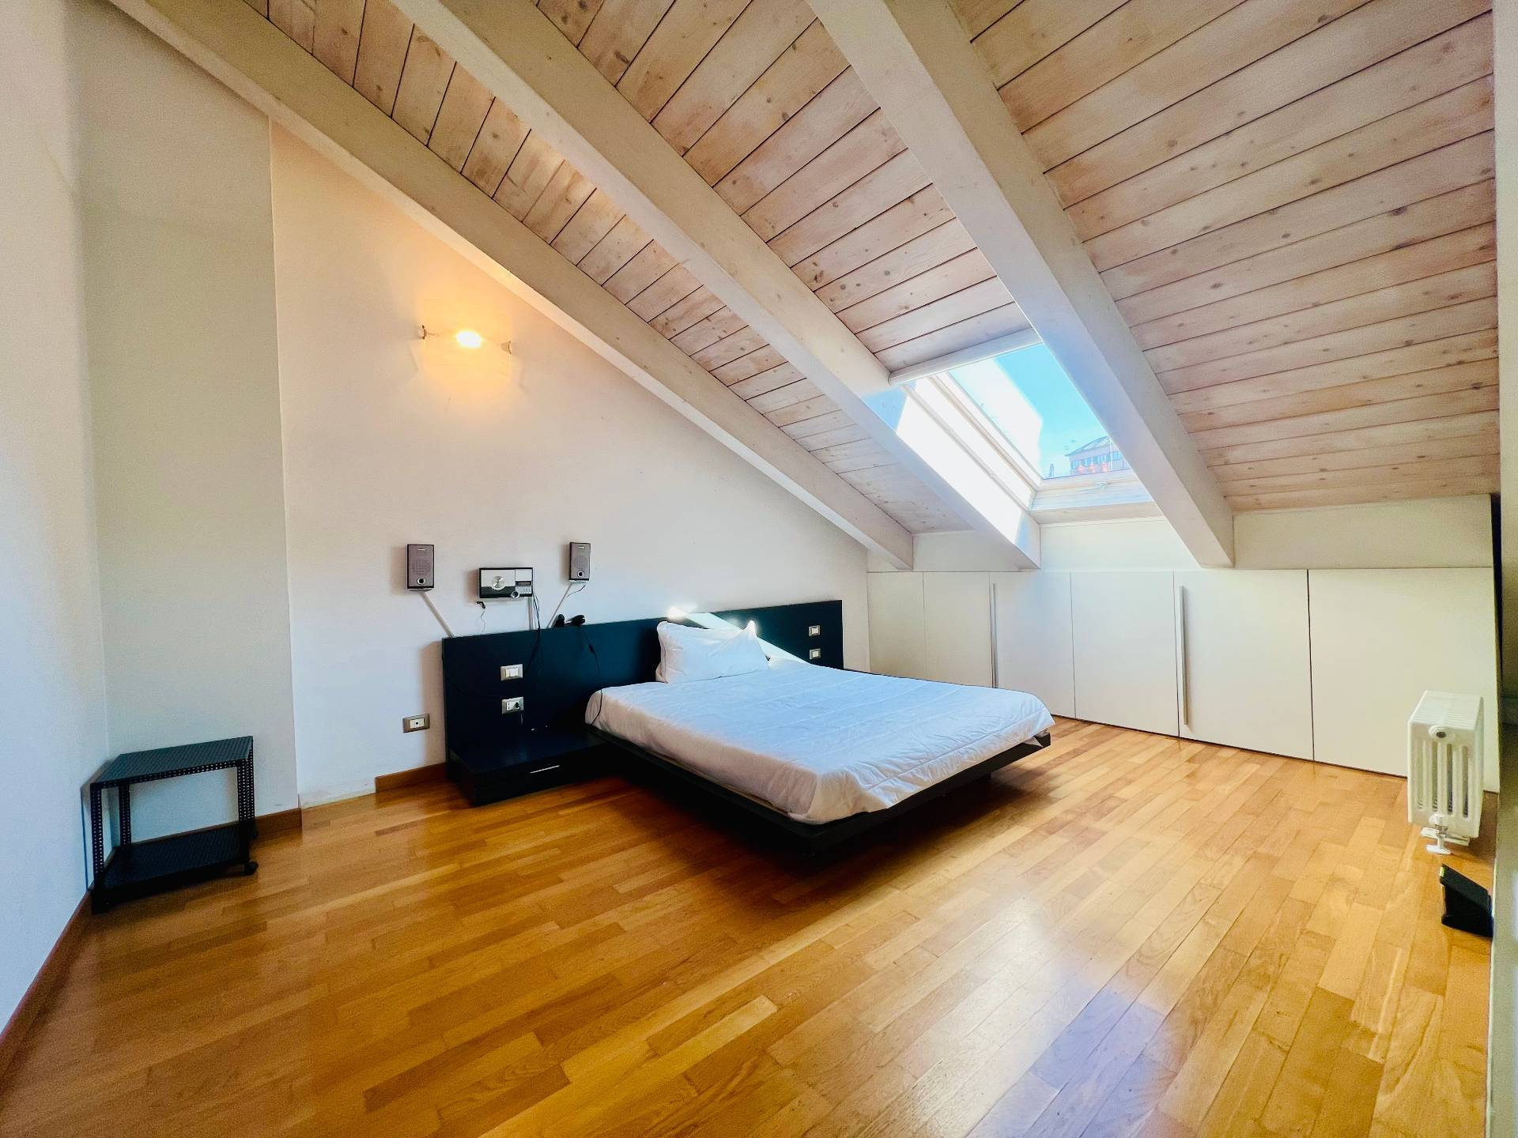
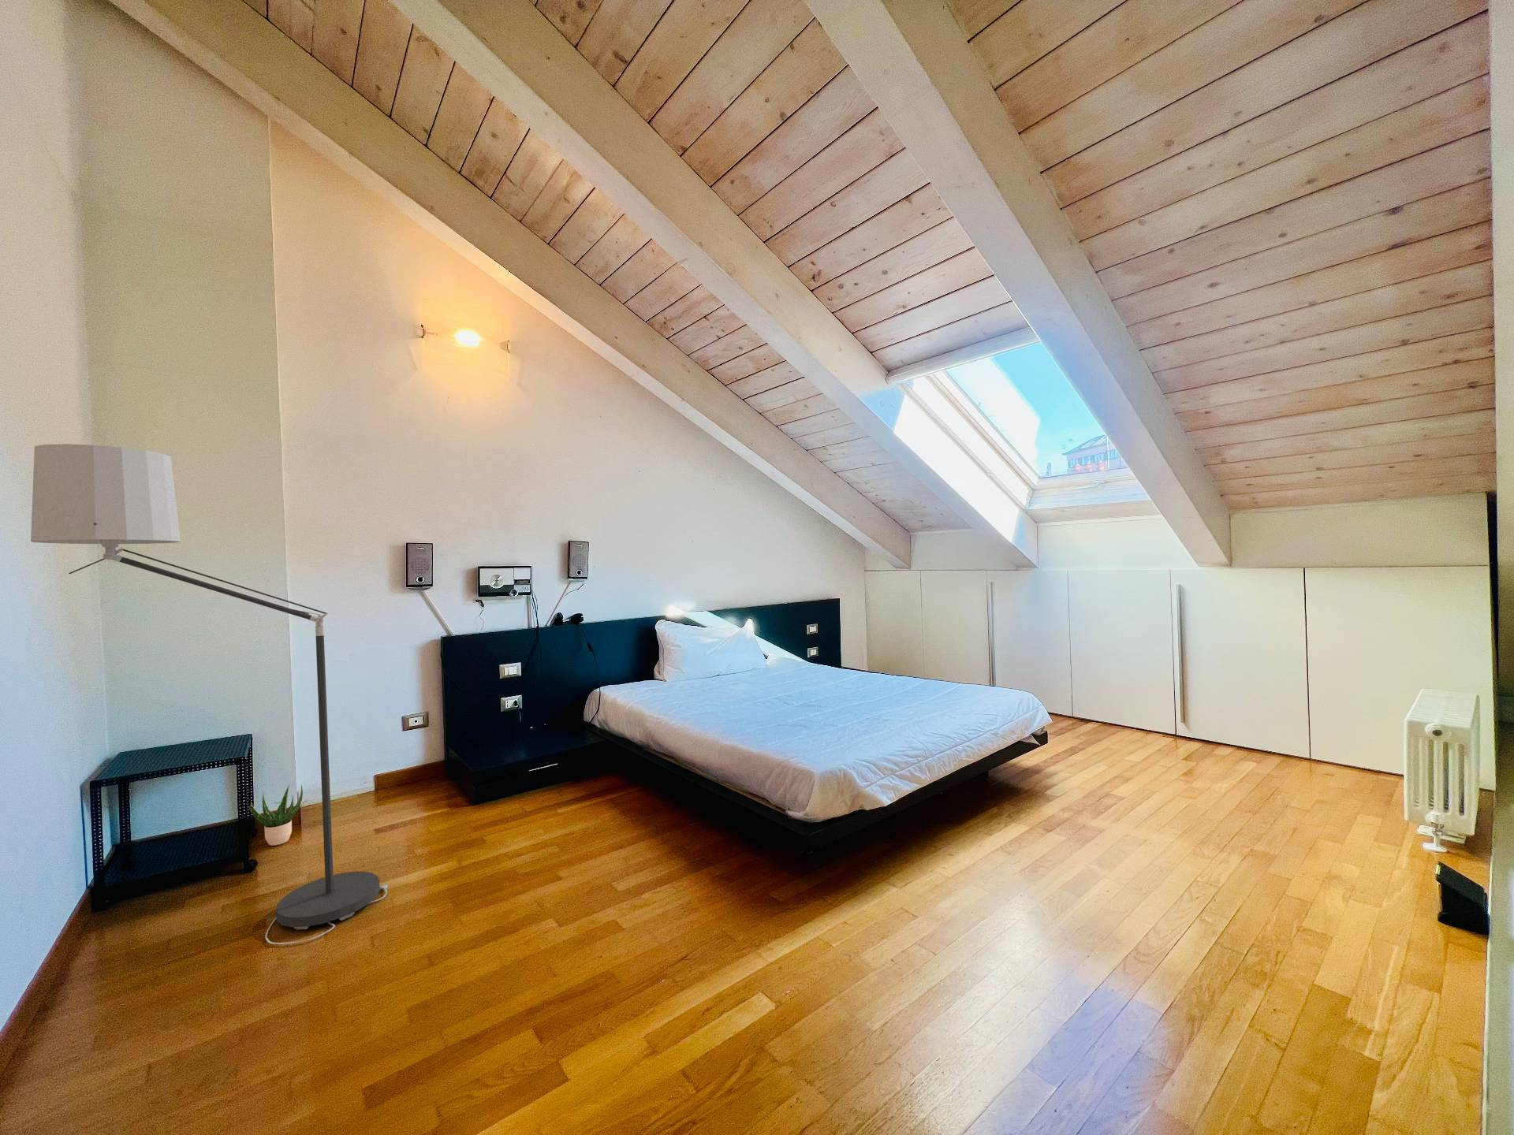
+ floor lamp (318, 697)
+ potted plant (277, 813)
